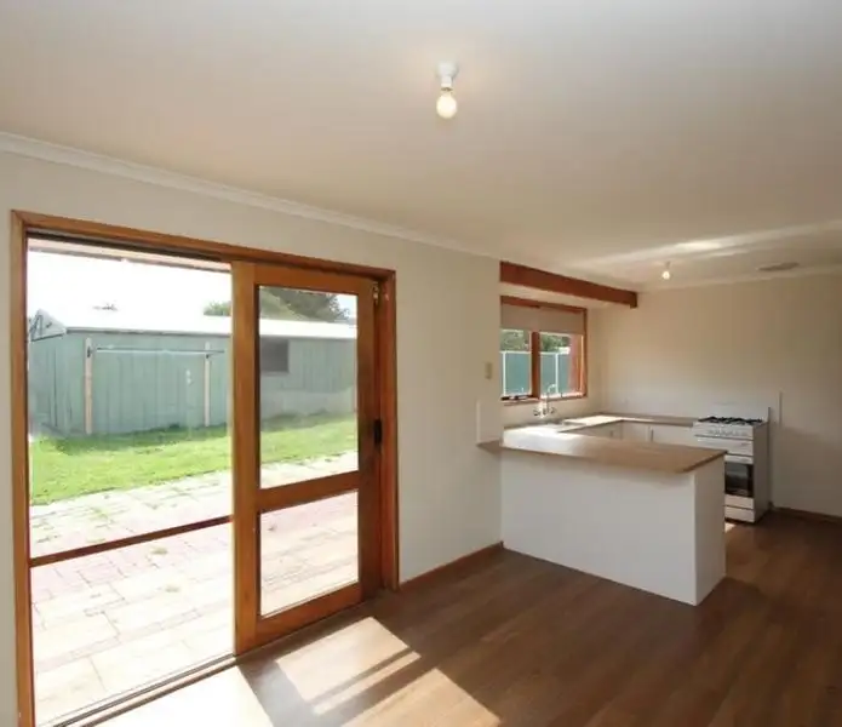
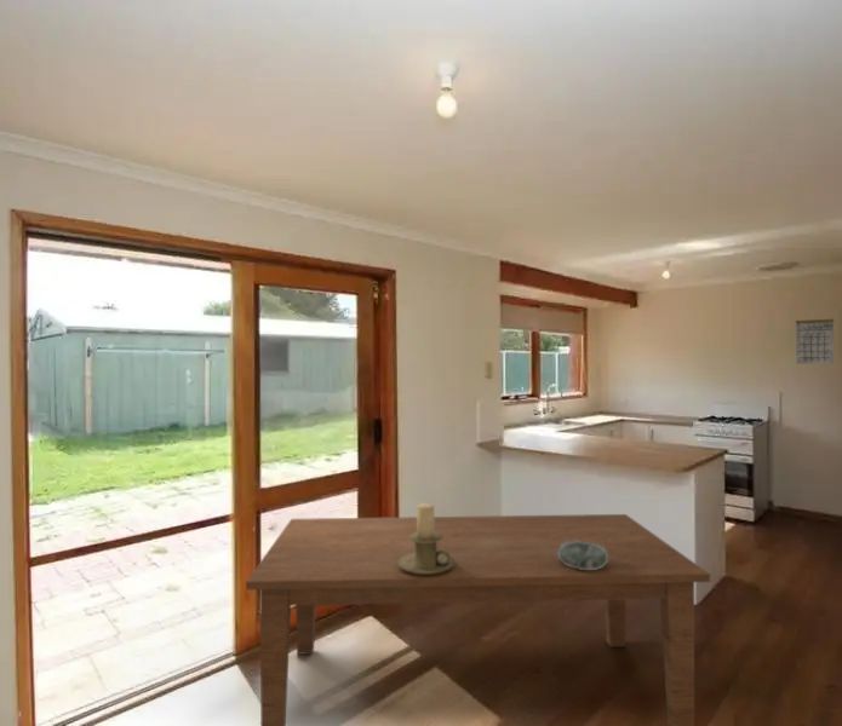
+ dining table (469, 601)
+ decorative bowl (583, 554)
+ candle holder (425, 535)
+ calendar (814, 336)
